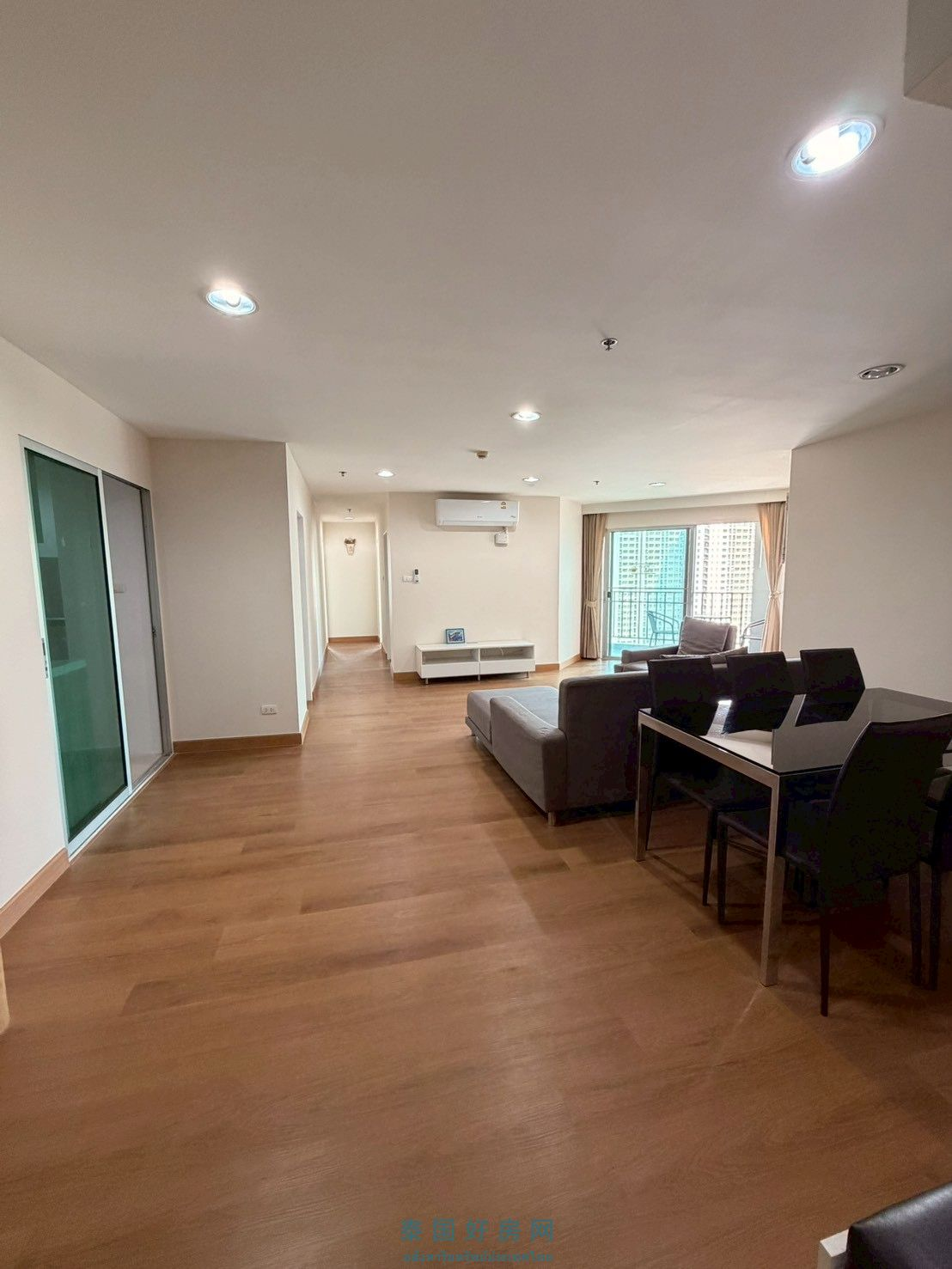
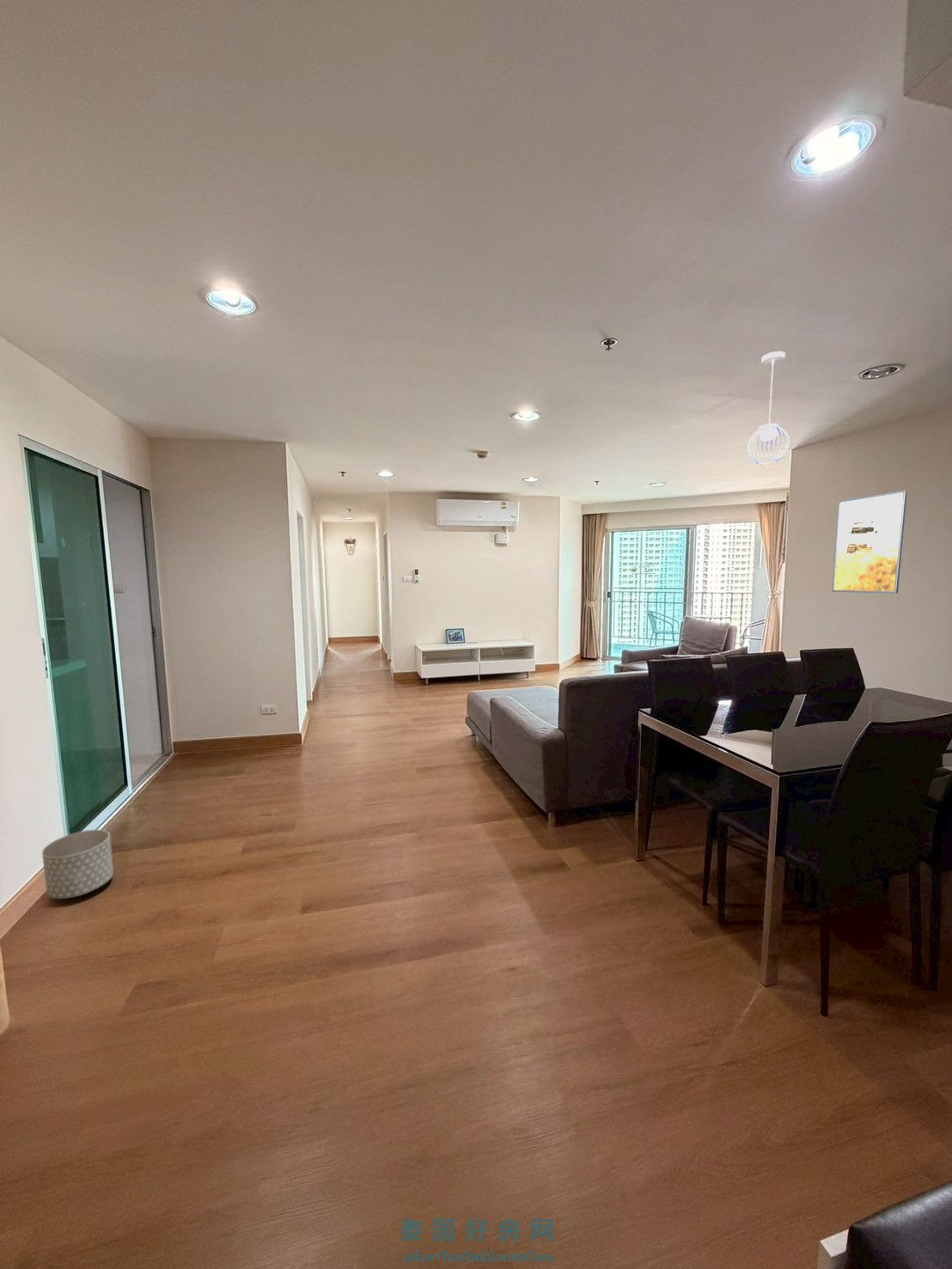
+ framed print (866, 545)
+ planter (79, 866)
+ pendant light (770, 410)
